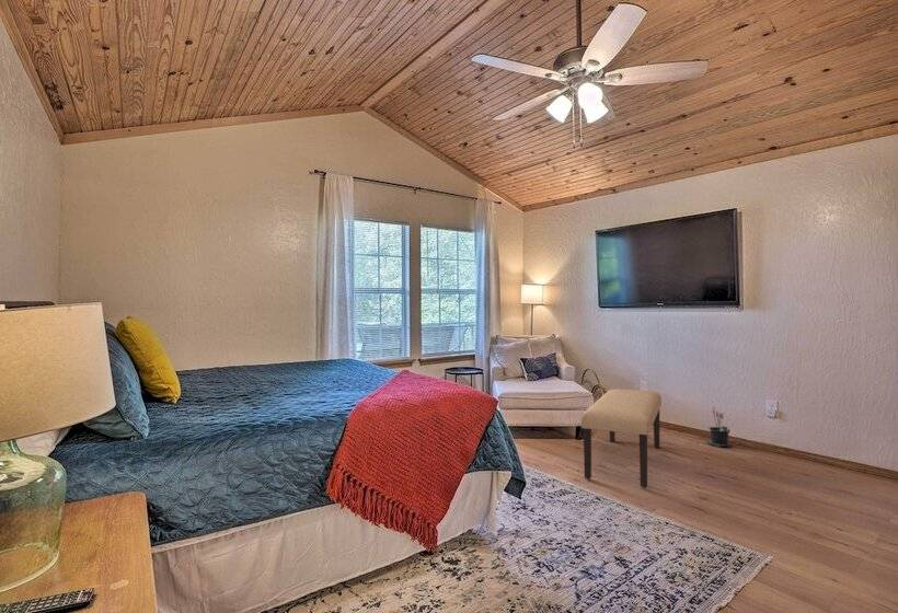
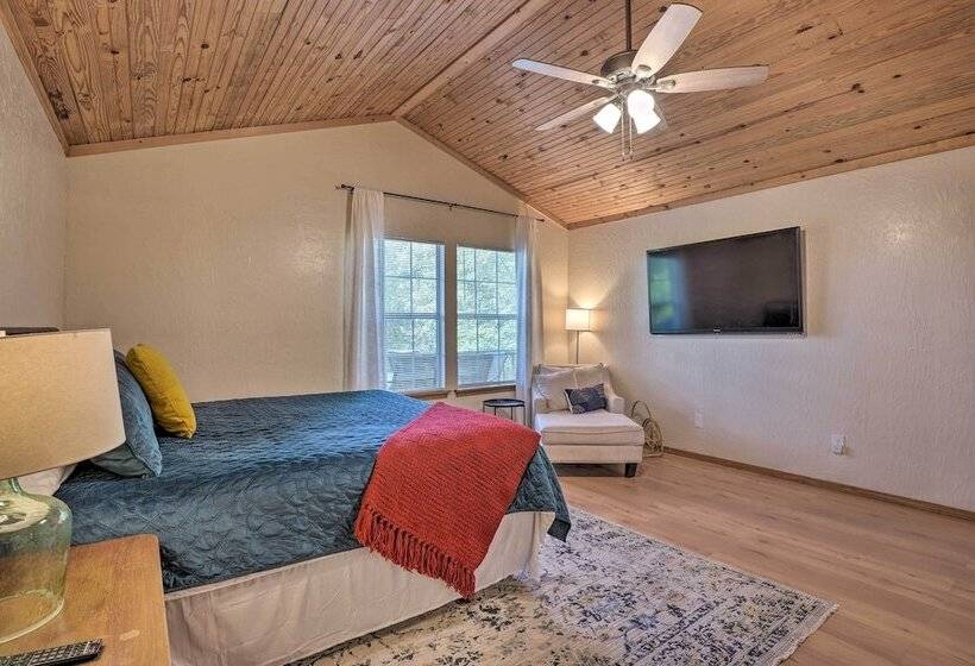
- bench (625, 429)
- potted plant (718, 425)
